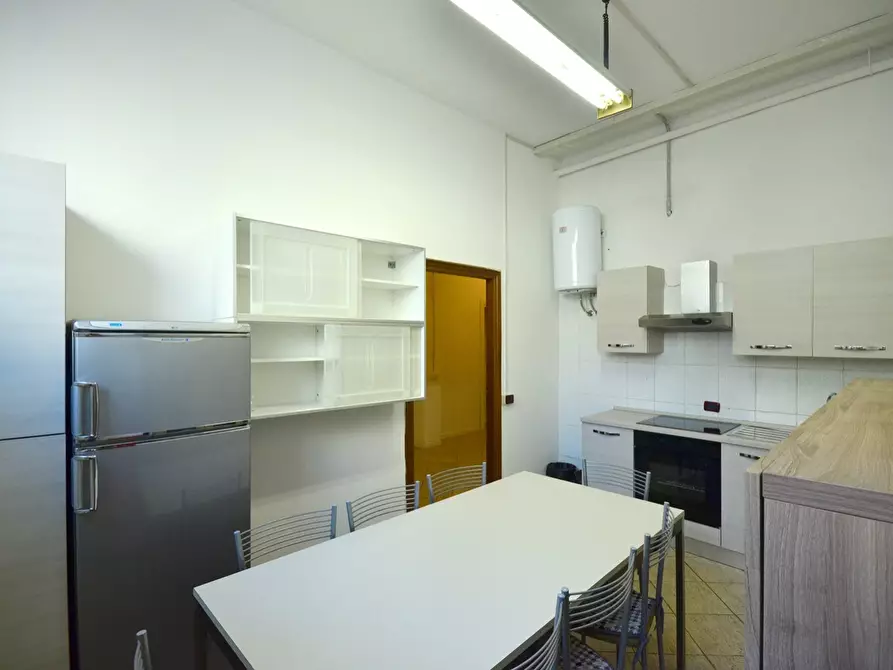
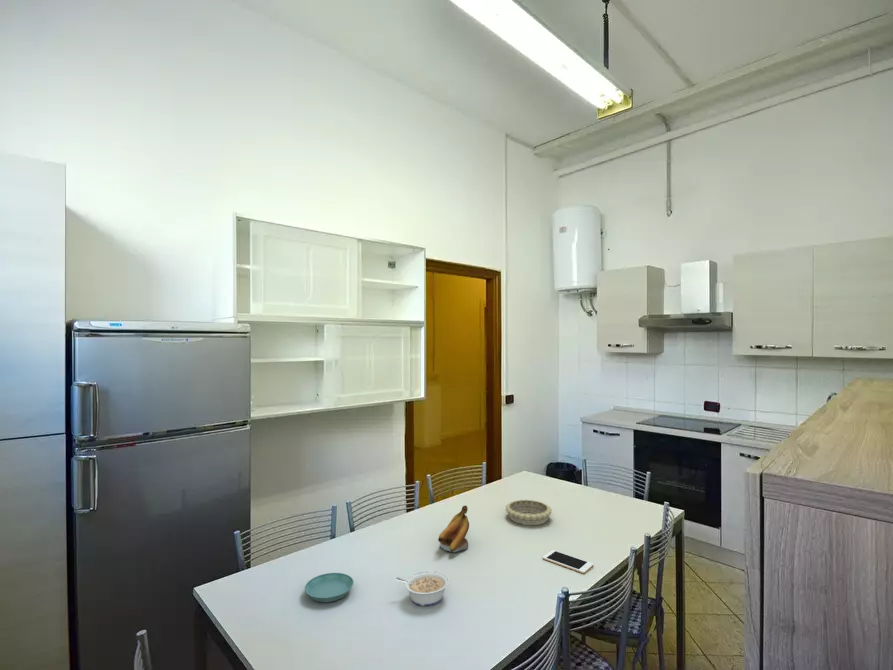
+ decorative bowl (528, 511)
+ legume (425, 588)
+ saucer (329, 588)
+ cell phone (567, 561)
+ banana (453, 528)
